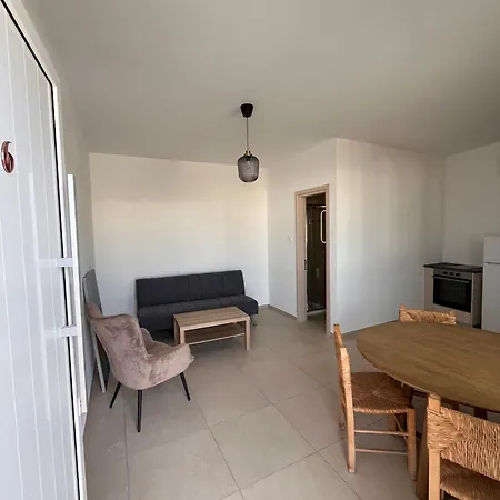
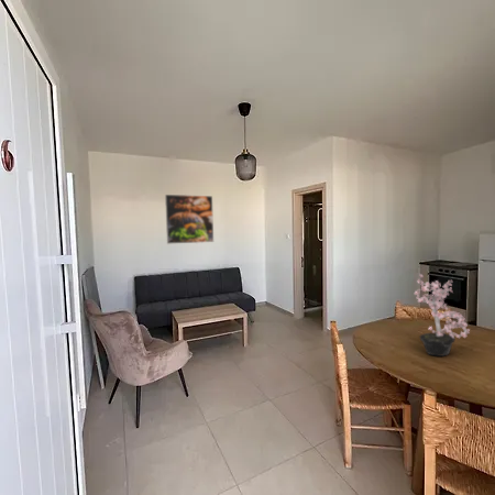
+ potted plant (438, 318)
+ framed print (190, 219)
